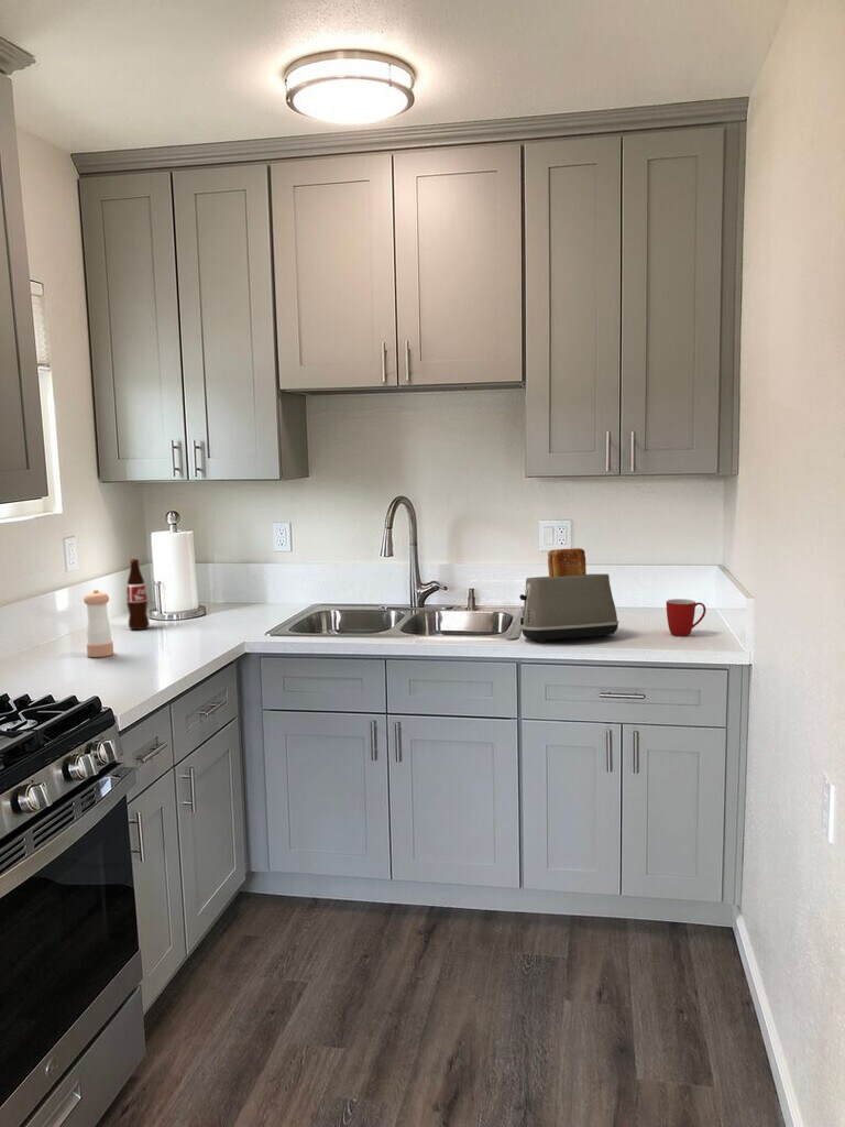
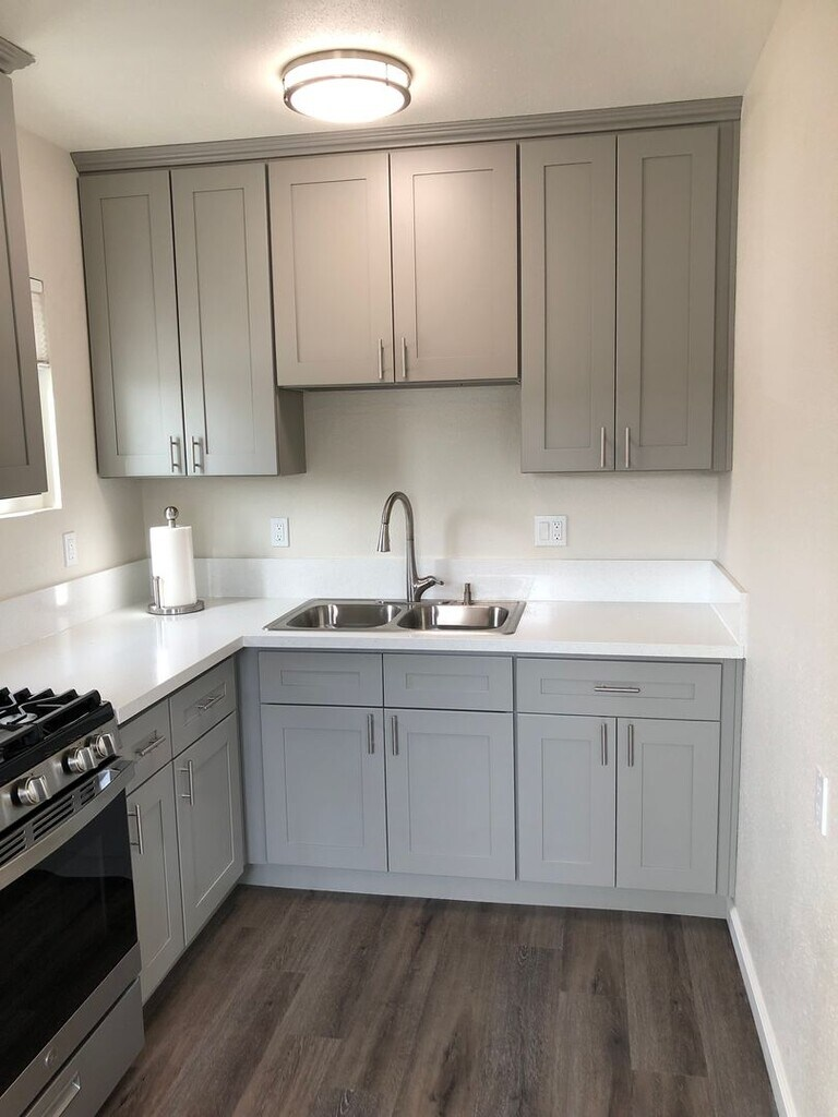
- toaster (569, 593)
- pepper shaker (98, 622)
- bottle (136, 593)
- mug (685, 617)
